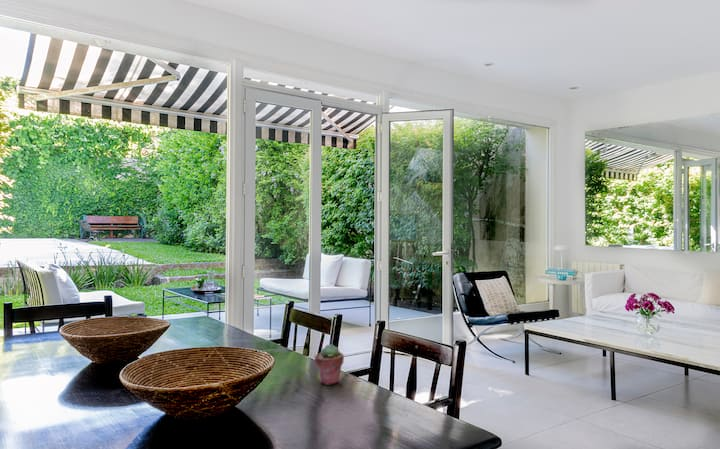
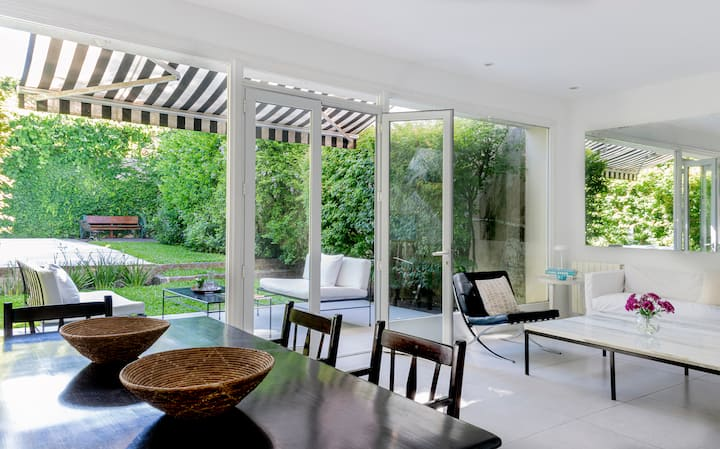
- potted succulent (329, 362)
